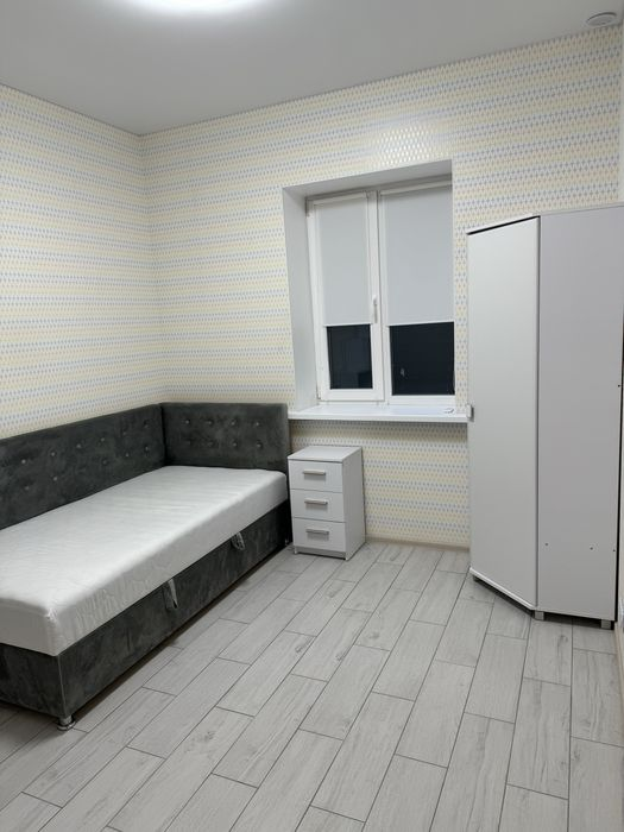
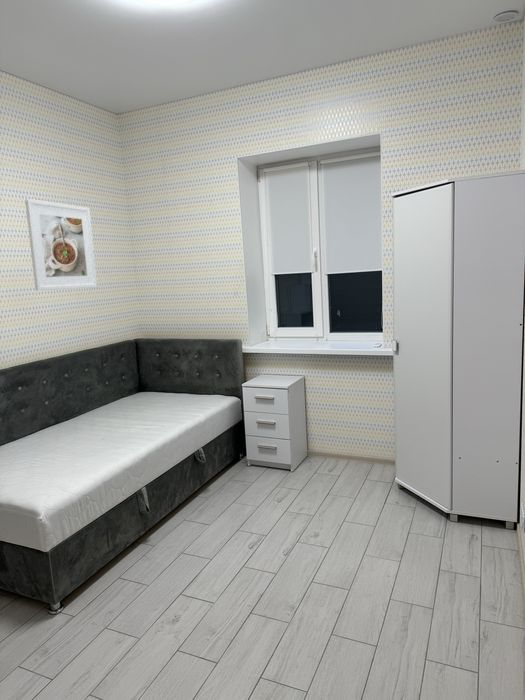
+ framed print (64, 246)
